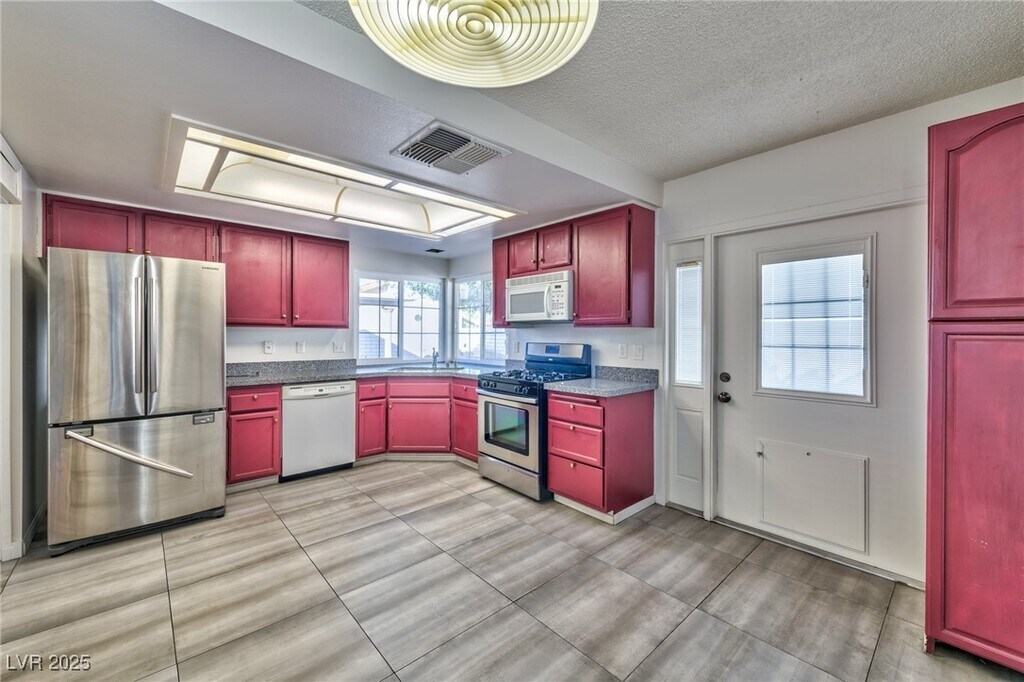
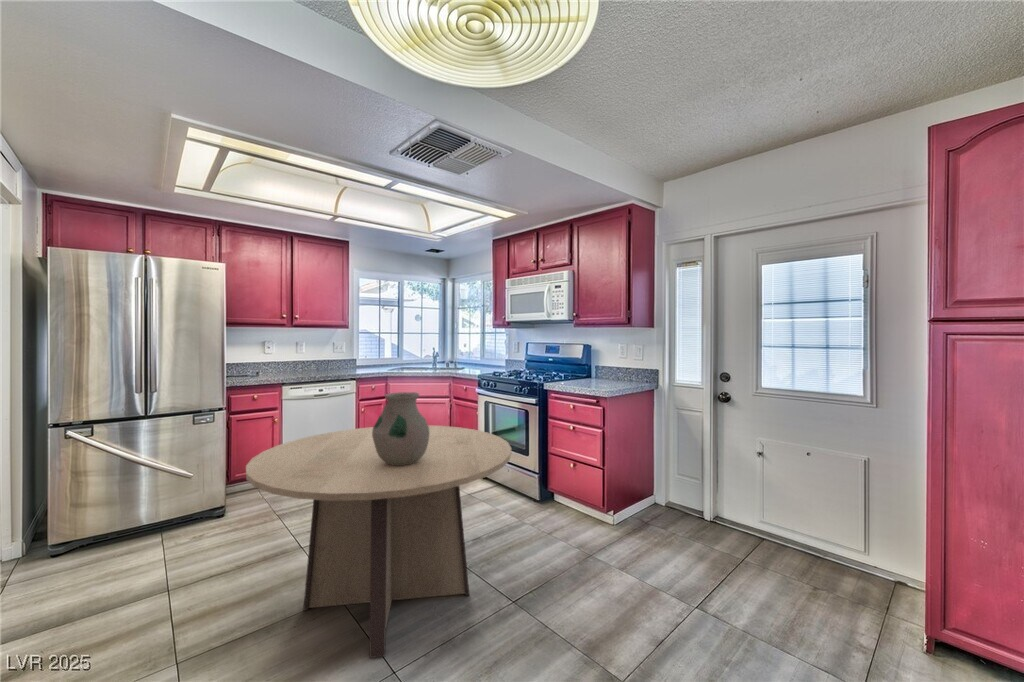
+ dining table (389, 524)
+ vase (401, 427)
